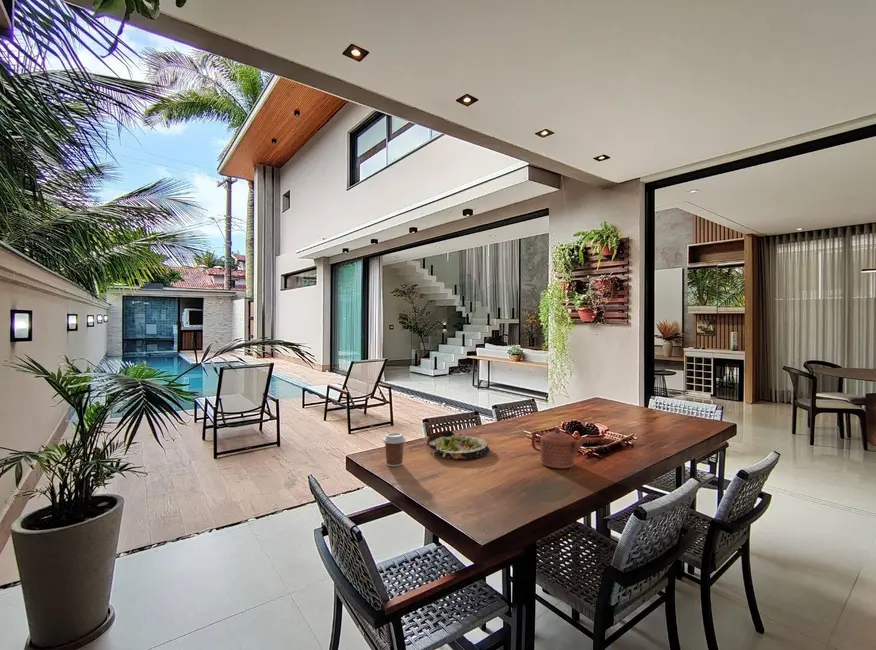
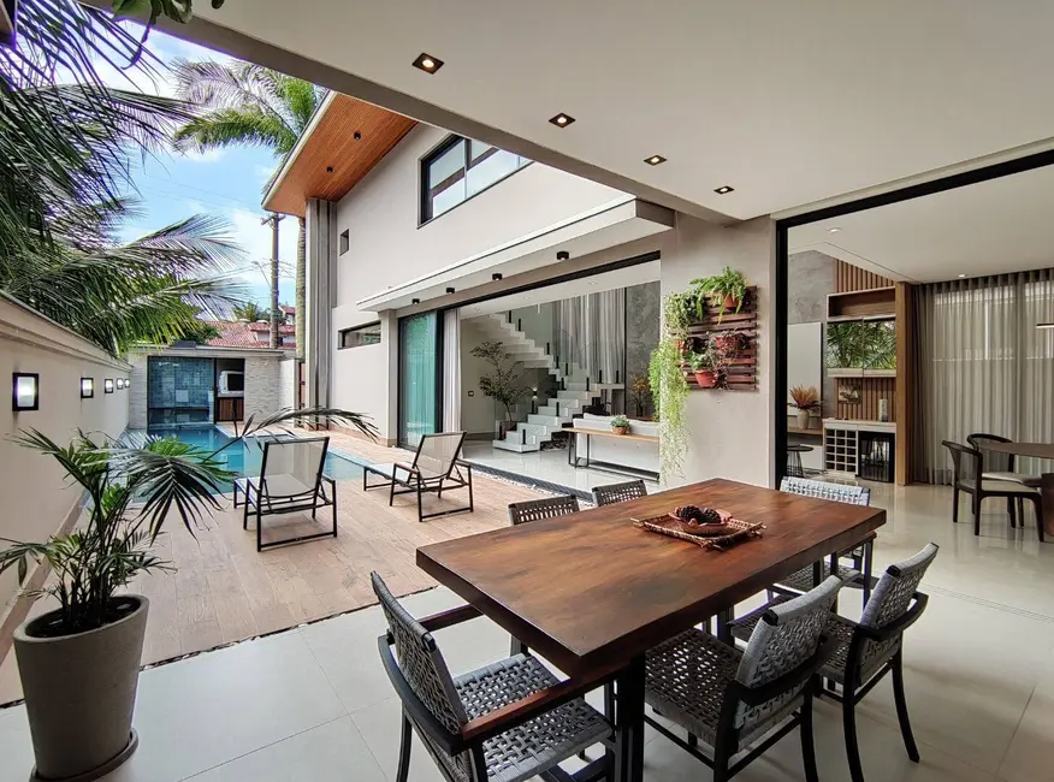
- teapot (557, 445)
- salad plate (459, 443)
- coffee cup (394, 449)
